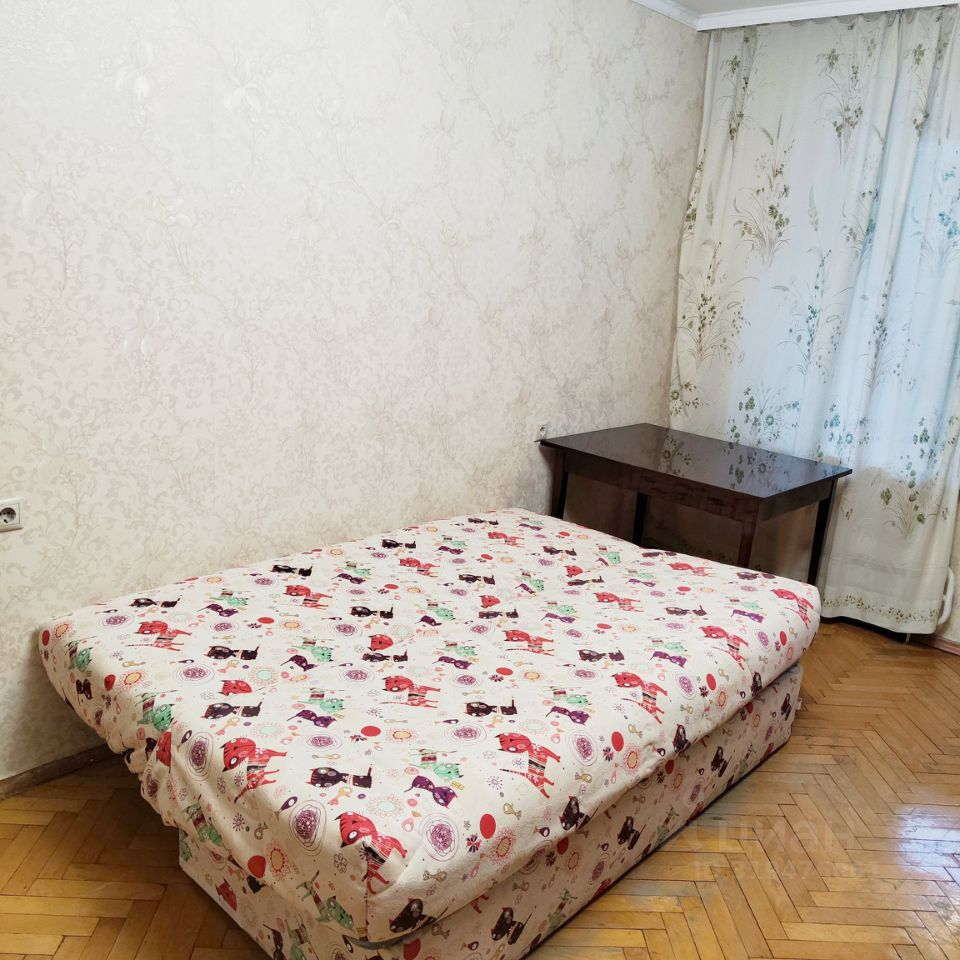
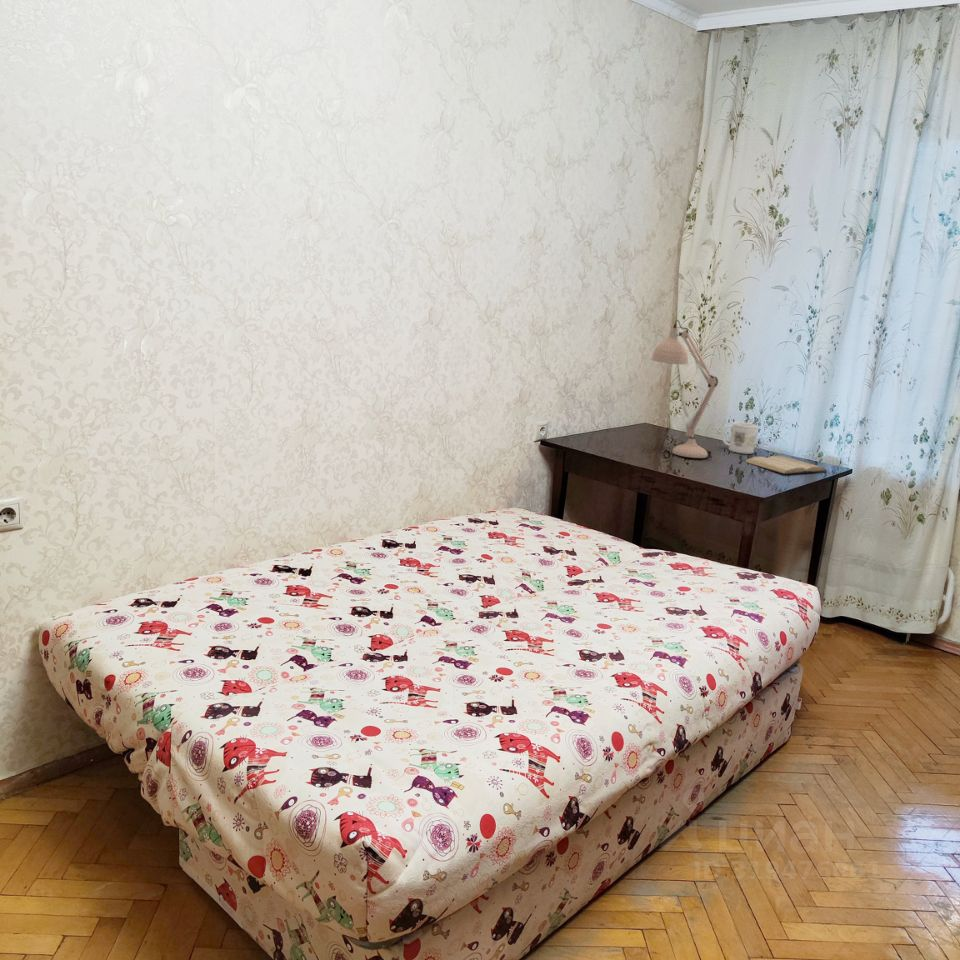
+ book (785, 464)
+ desk lamp (704, 377)
+ mug (740, 437)
